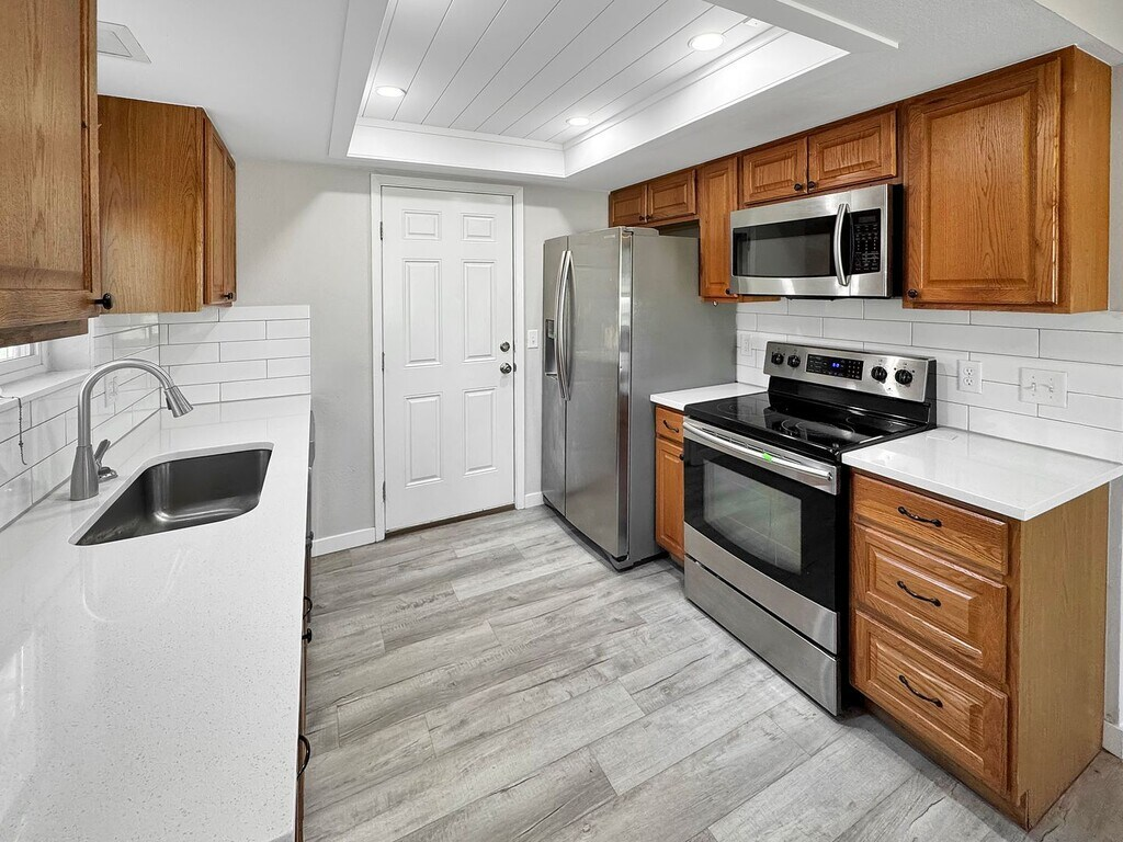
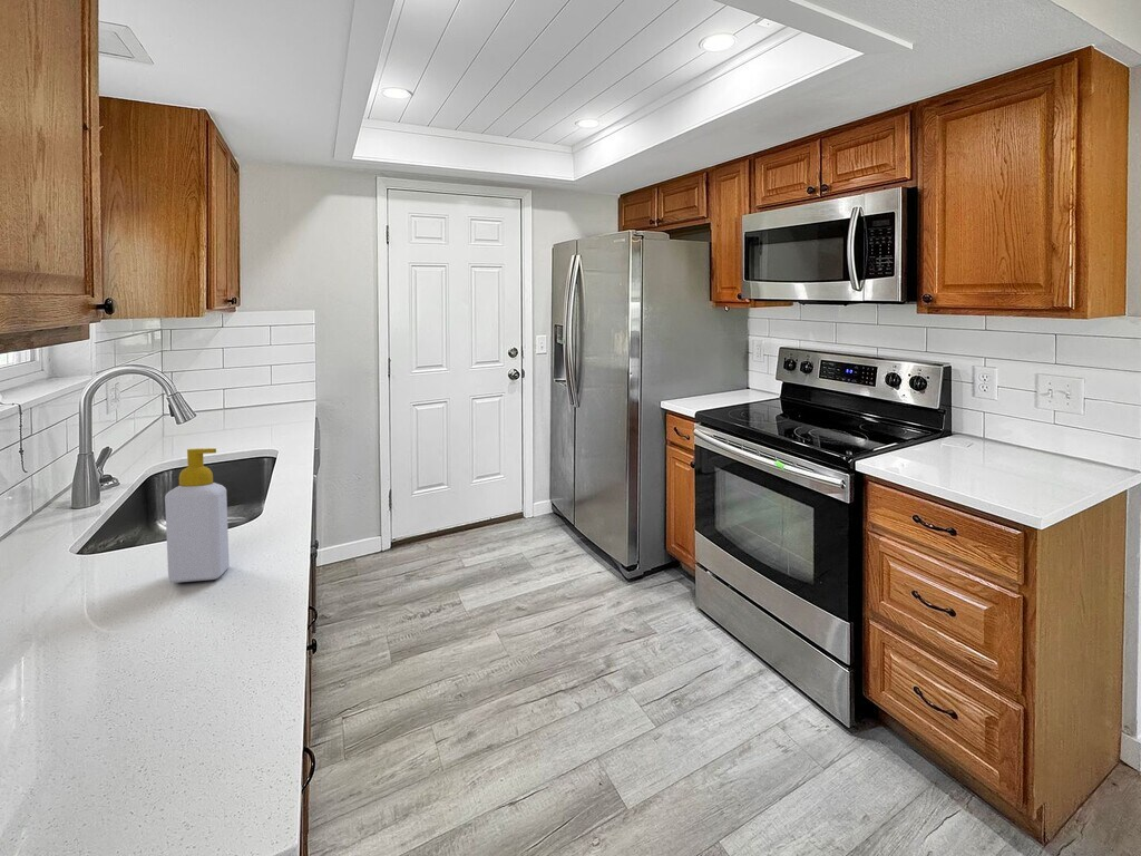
+ soap bottle (197, 513)
